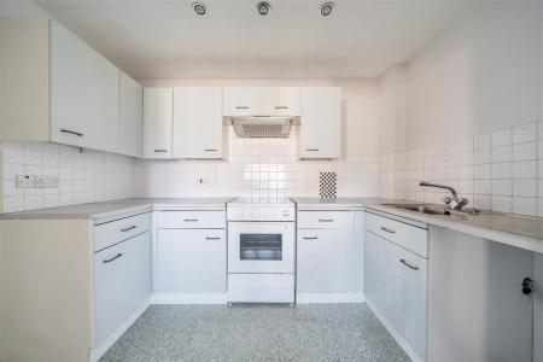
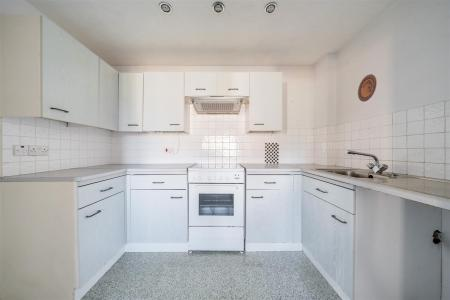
+ decorative plate (367, 88)
